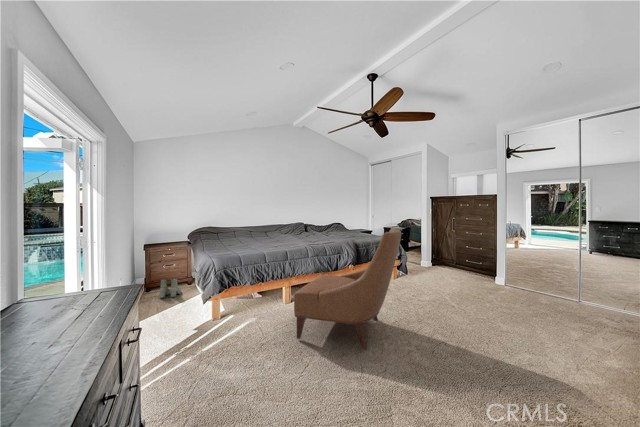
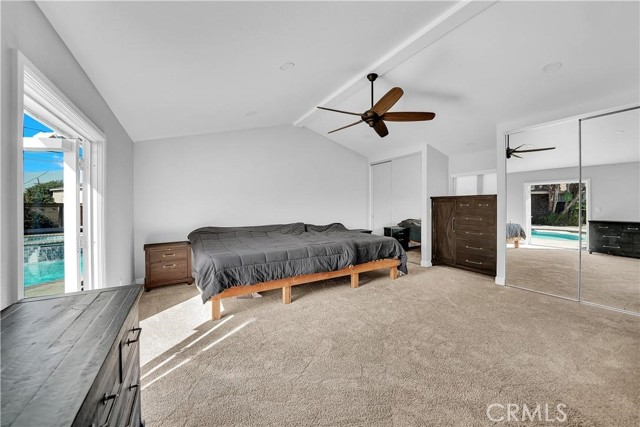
- chair (351, 279)
- boots (170, 286)
